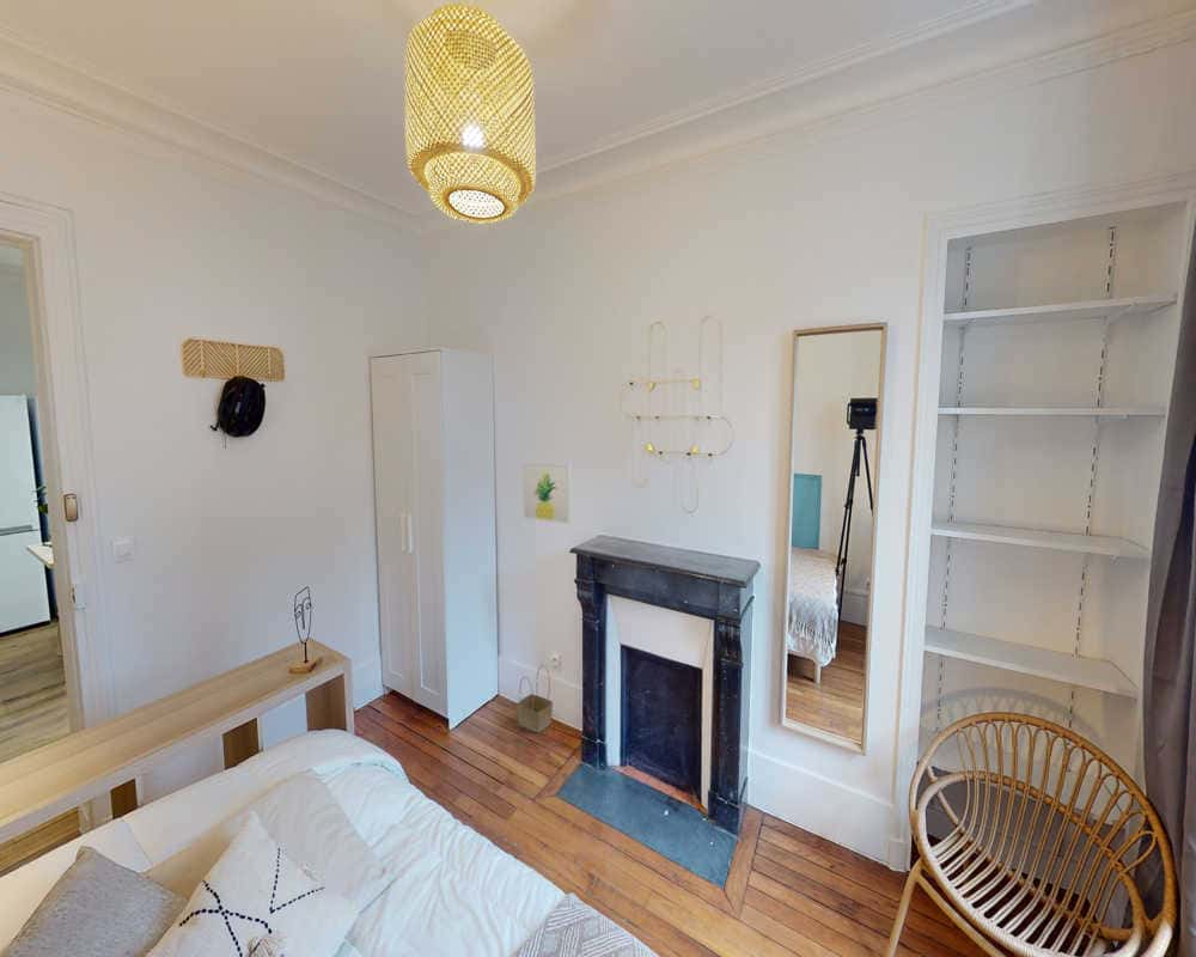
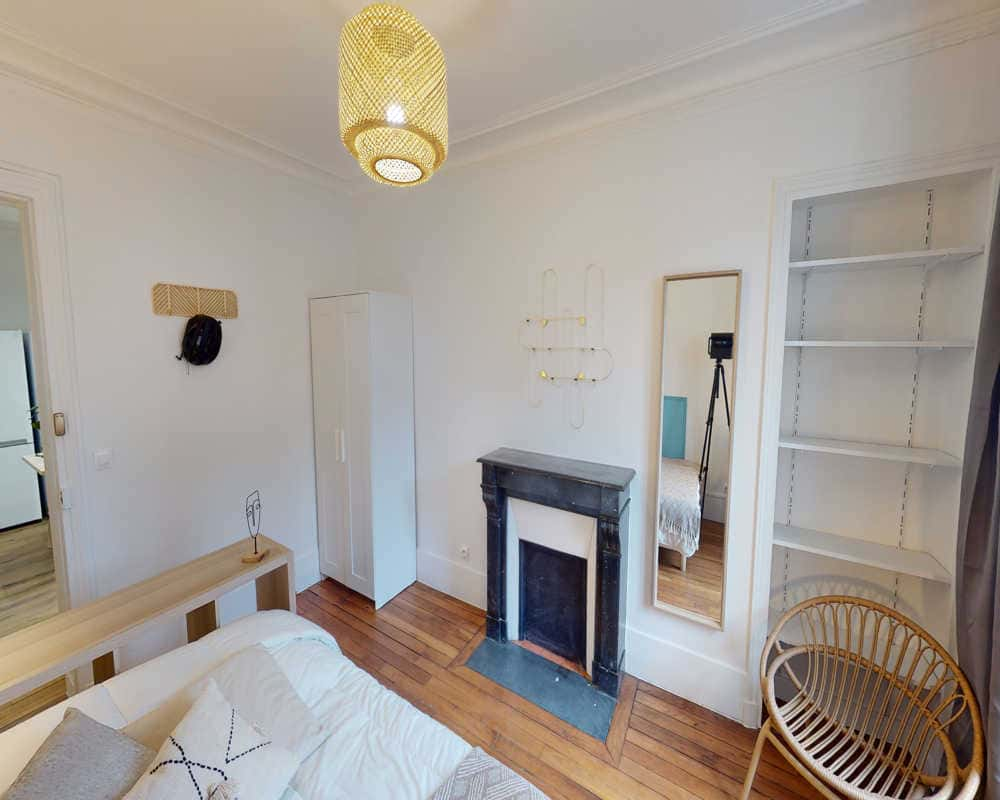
- wall art (545, 492)
- basket (535, 696)
